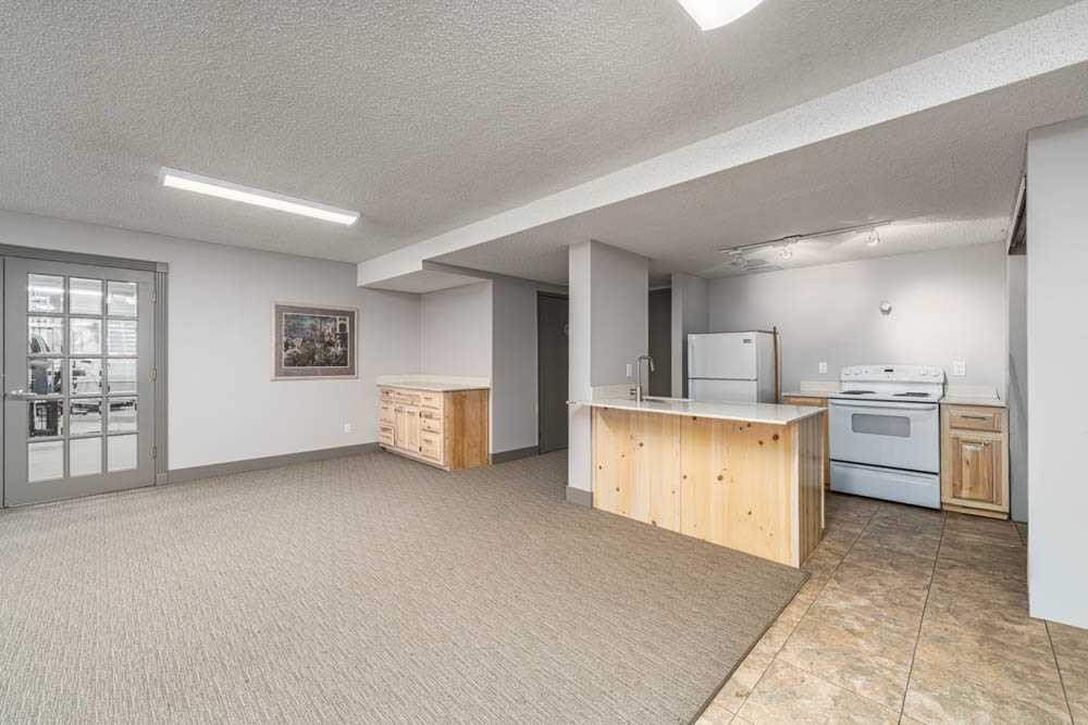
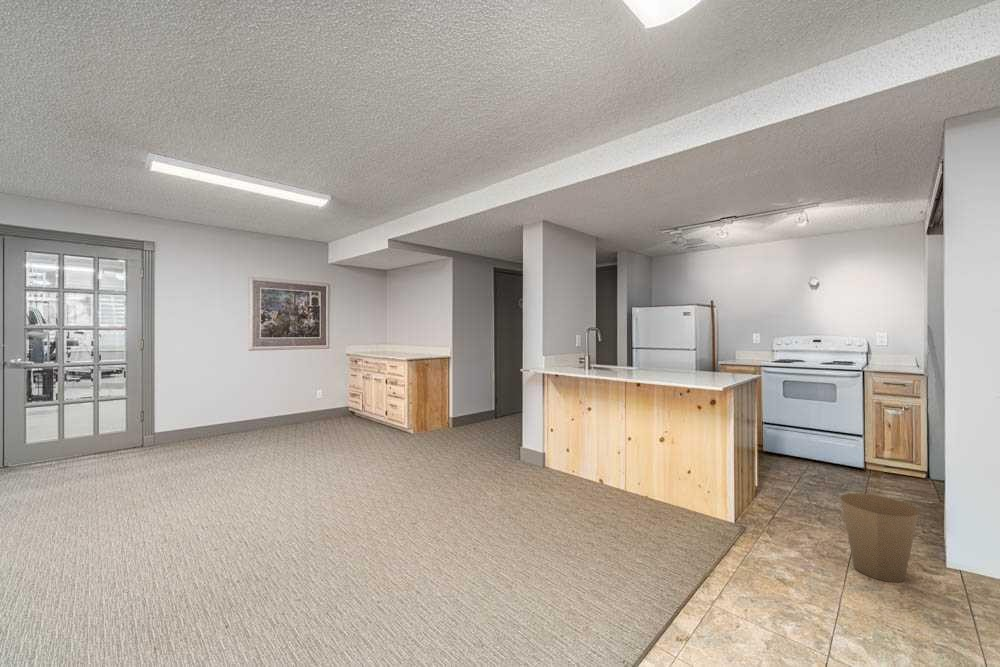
+ trash can (878, 537)
